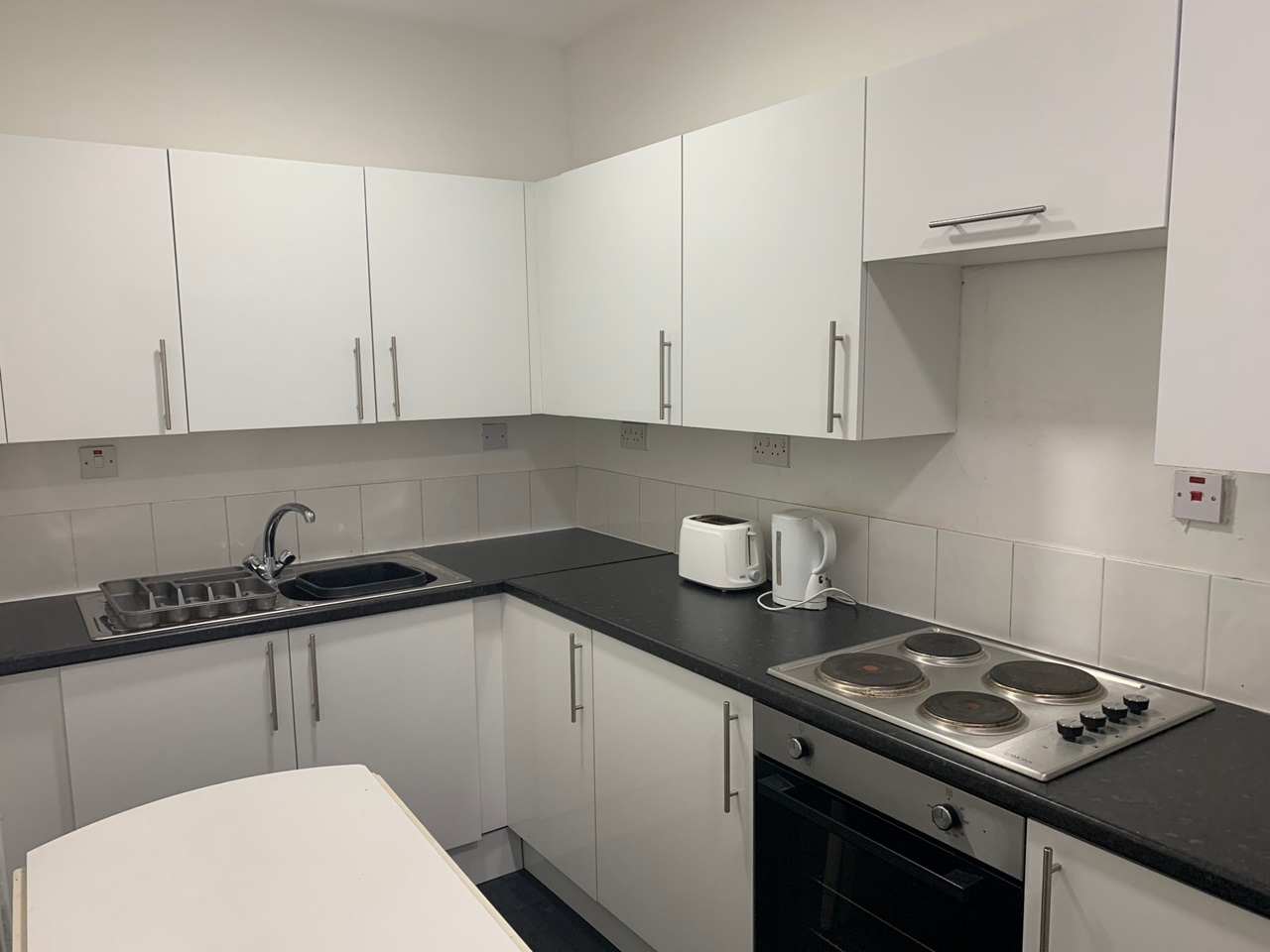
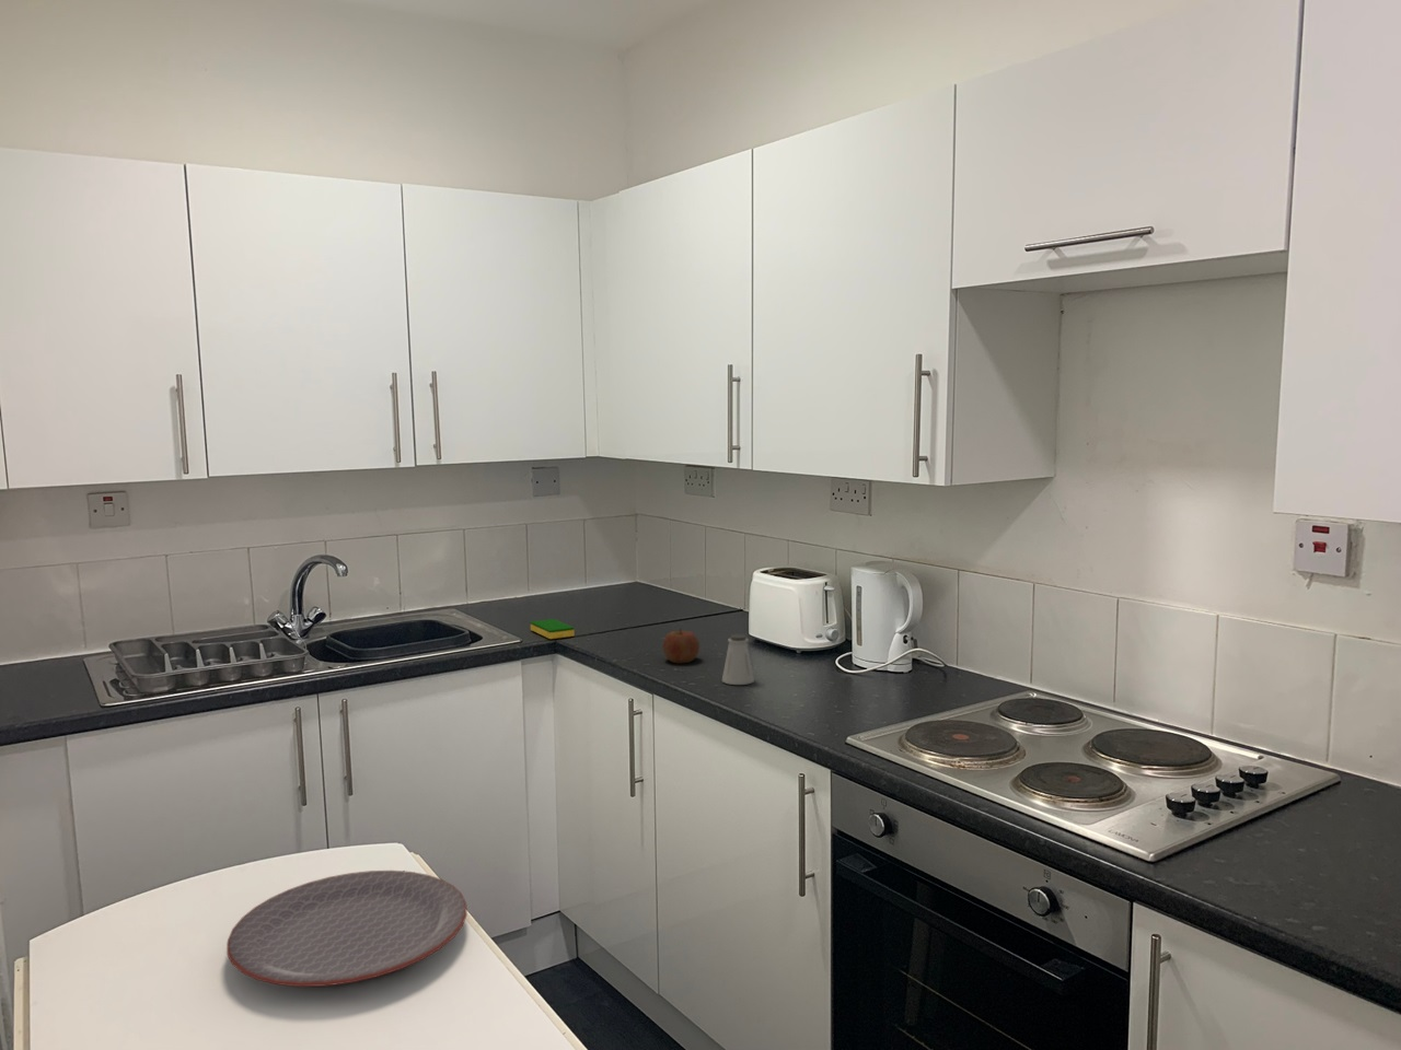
+ saltshaker (738, 657)
+ apple (681, 645)
+ dish sponge (552, 628)
+ plate (351, 929)
